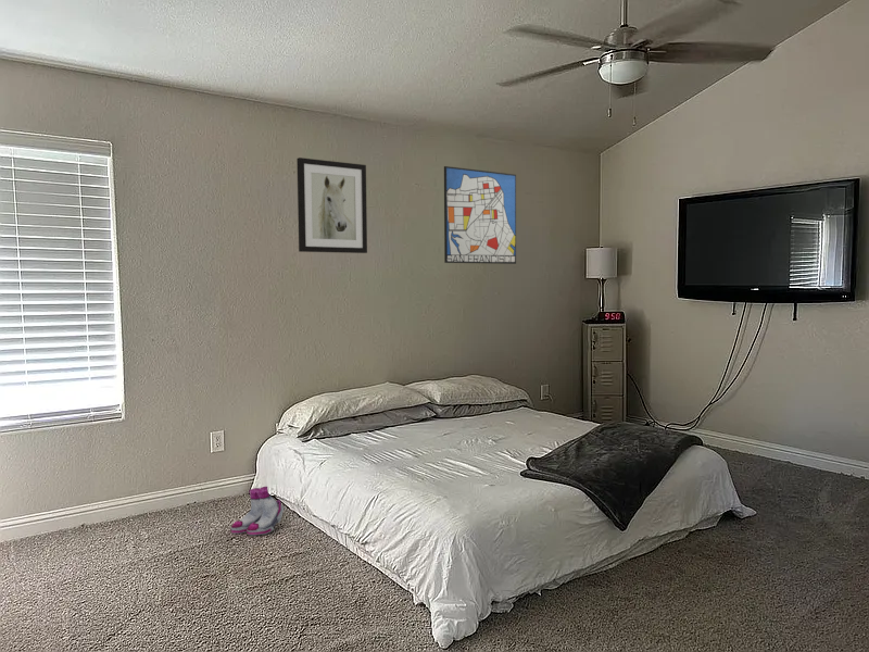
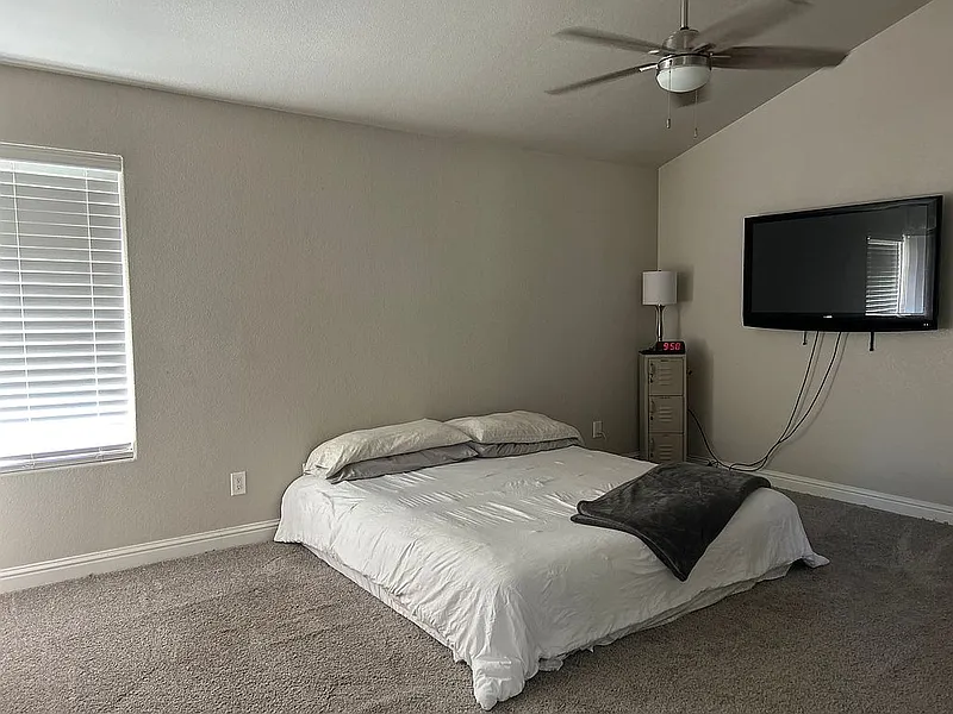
- wall art (332, 206)
- wall art (481, 216)
- boots (256, 507)
